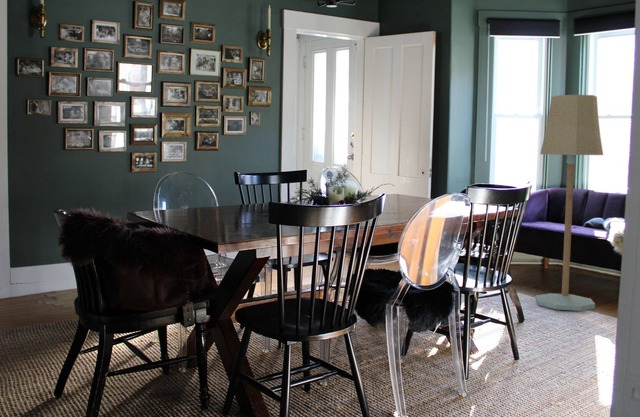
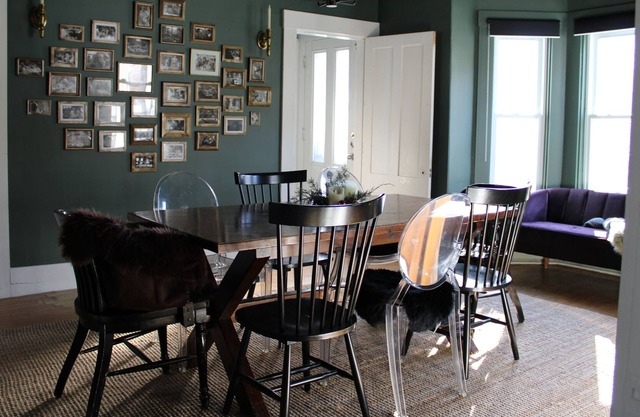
- floor lamp (569, 201)
